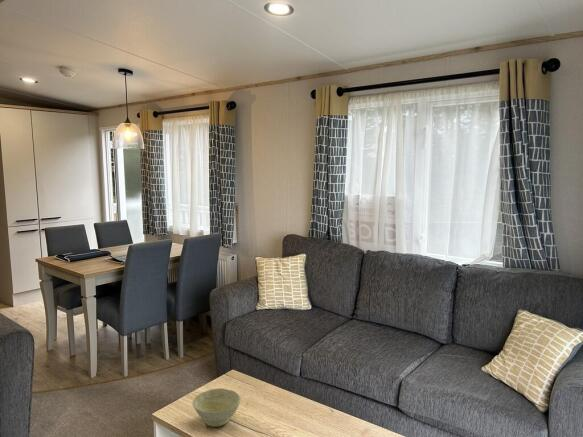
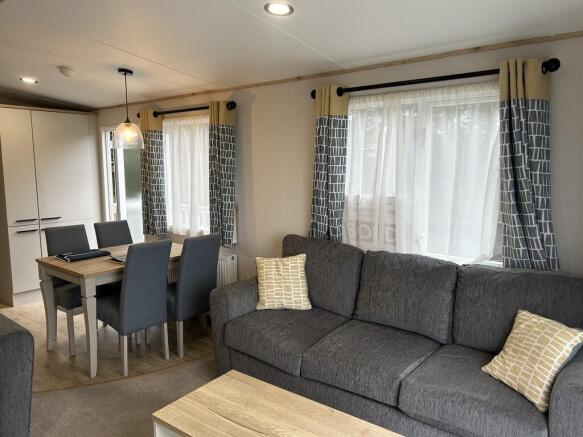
- bowl (217, 409)
